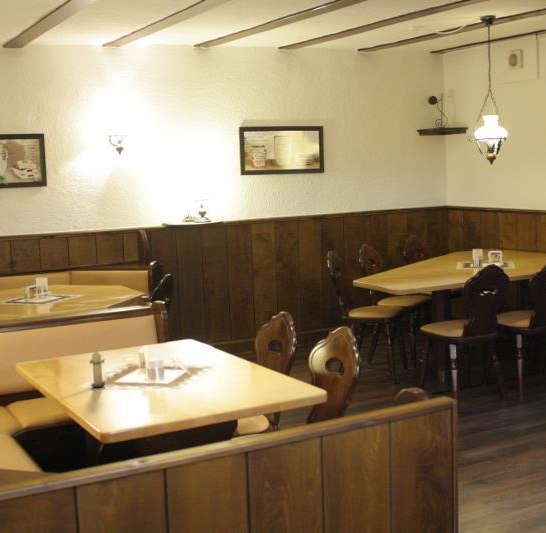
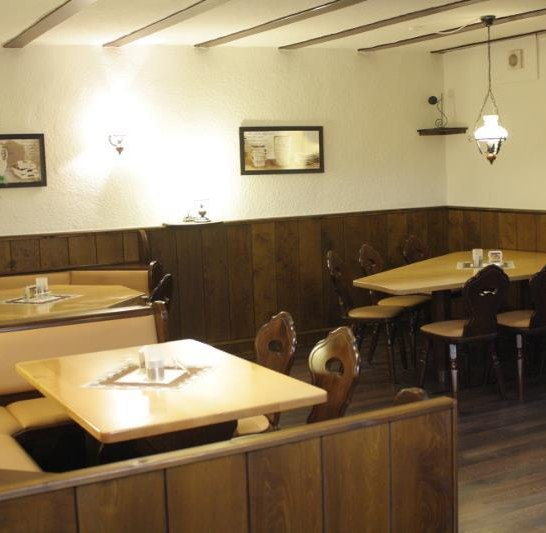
- candle (97, 367)
